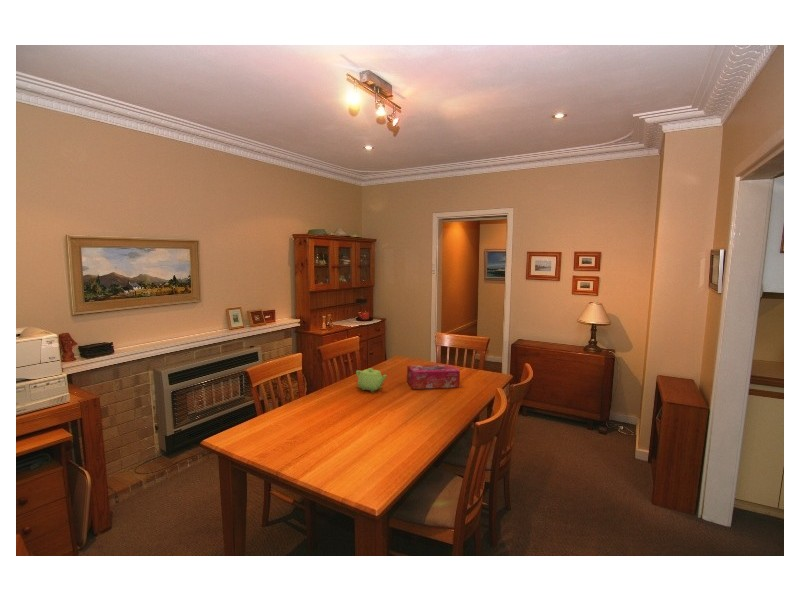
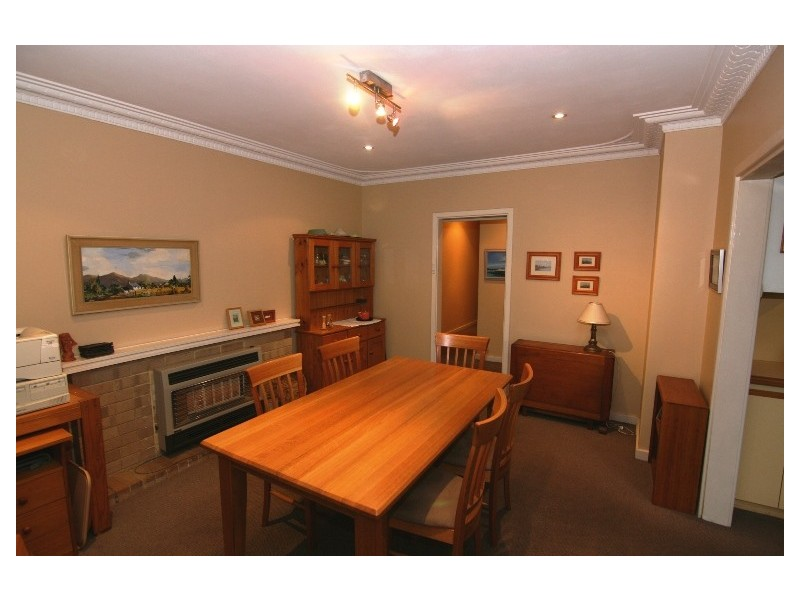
- teapot (370, 378)
- tissue box (432, 376)
